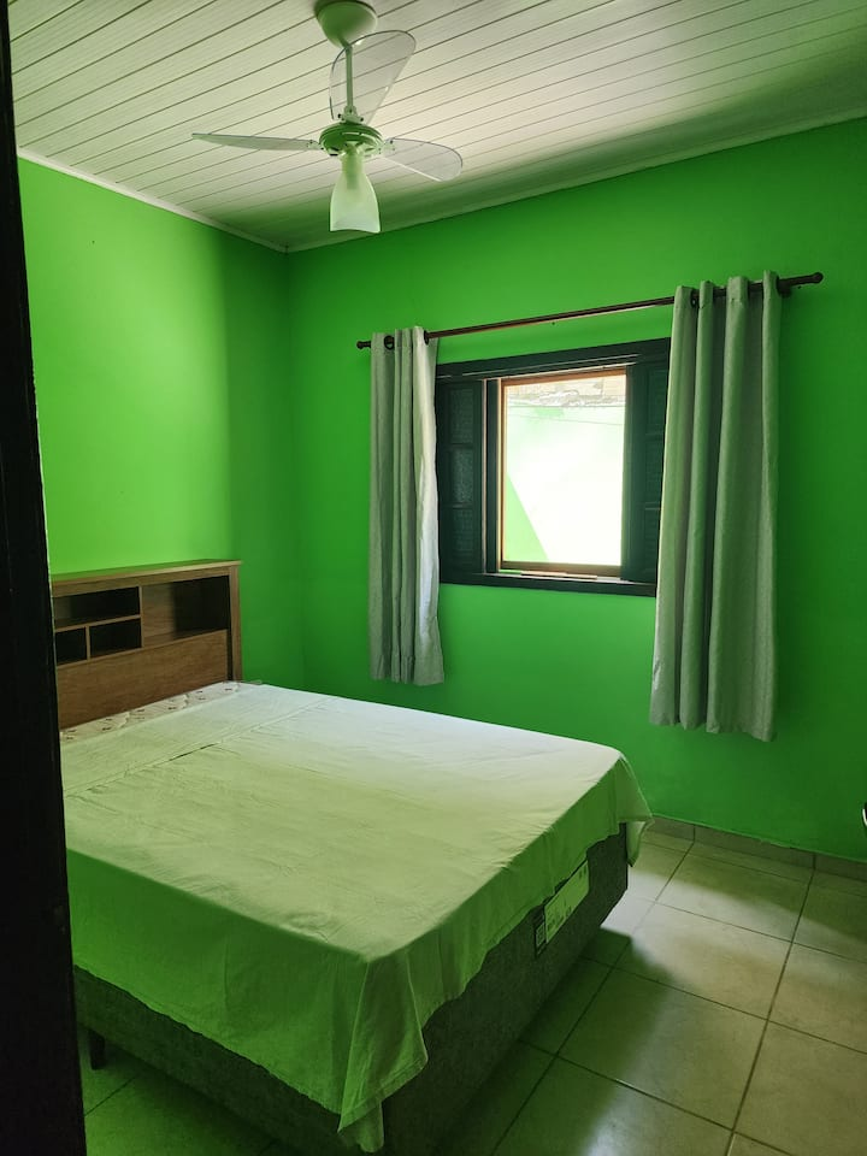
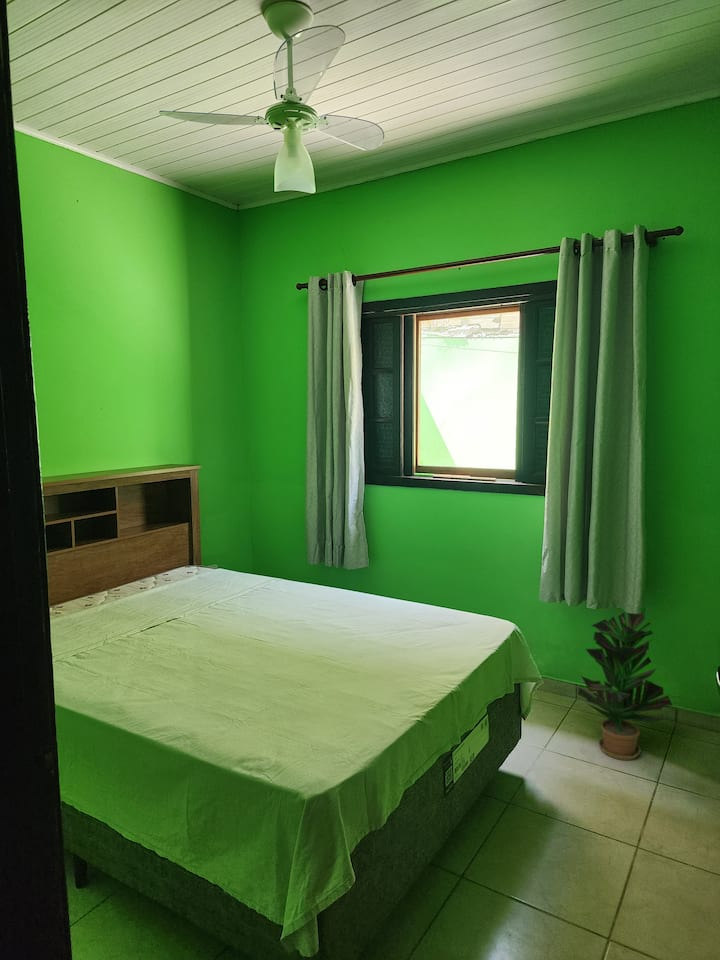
+ potted plant (621, 688)
